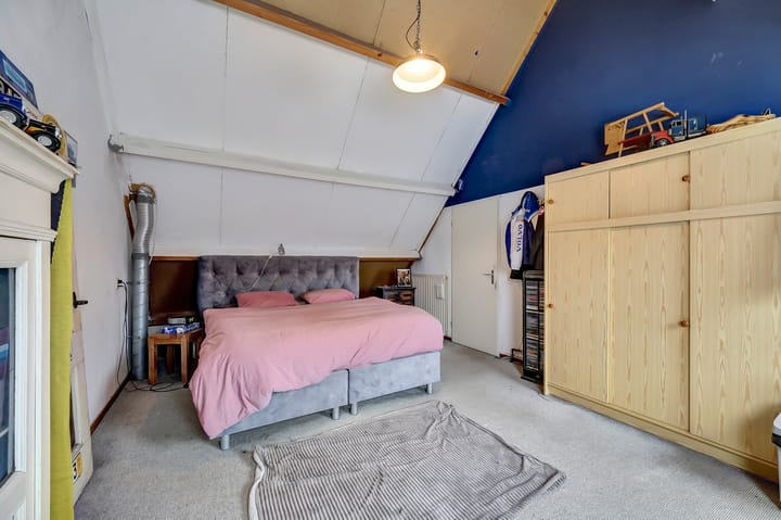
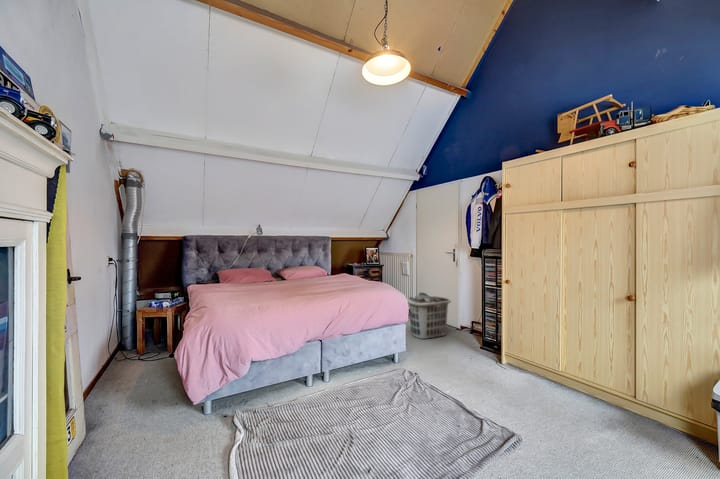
+ clothes hamper (428, 313)
